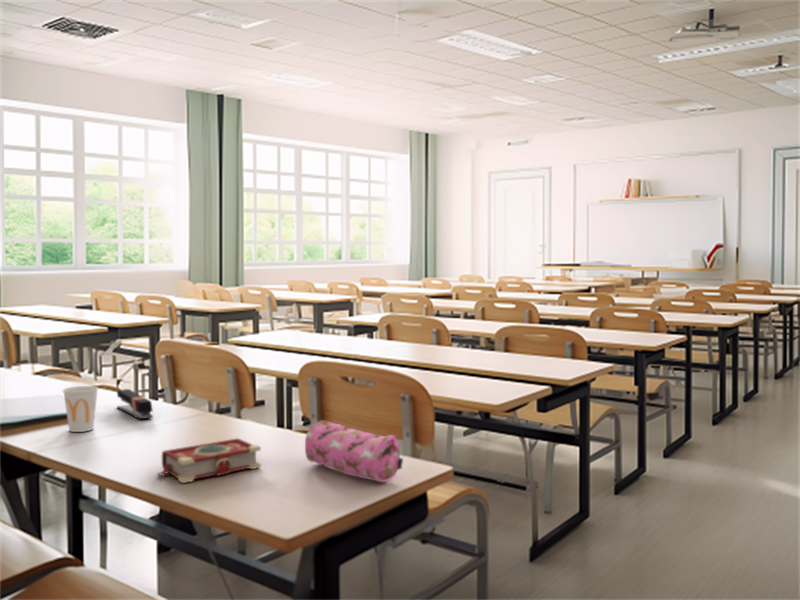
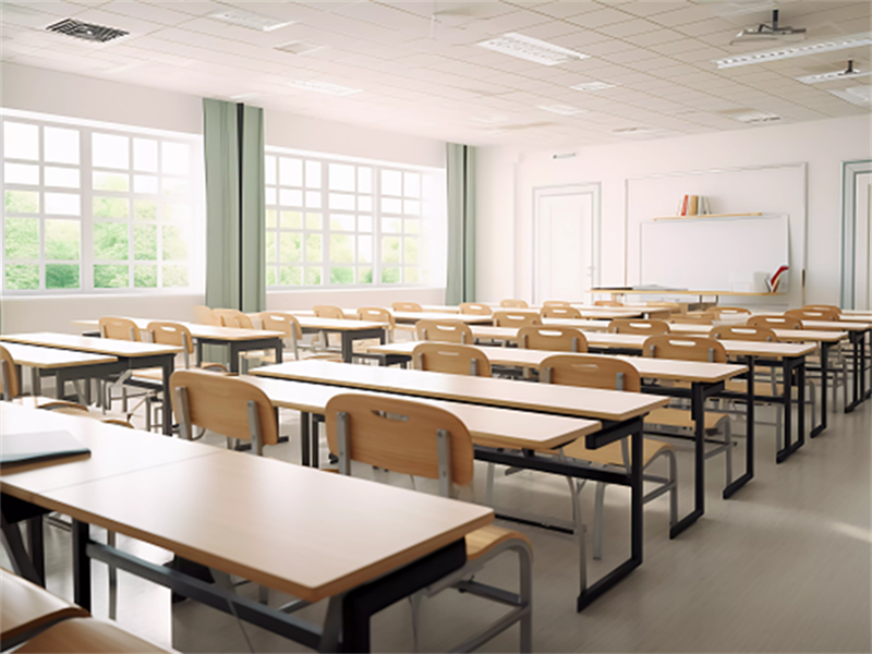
- stapler (134, 403)
- pencil case (351, 449)
- book (207, 457)
- cup (81, 409)
